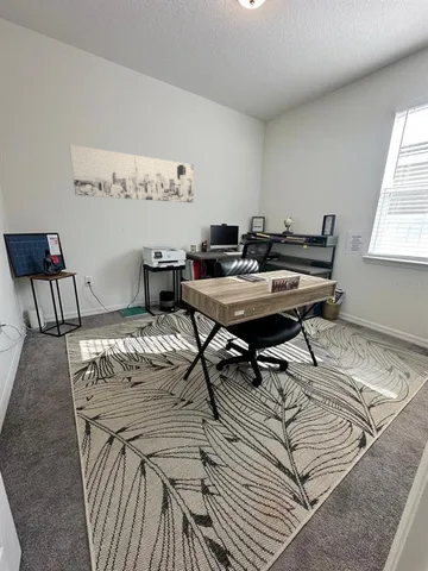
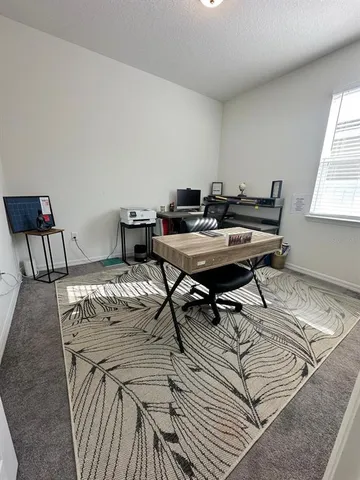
- wall art (140, 177)
